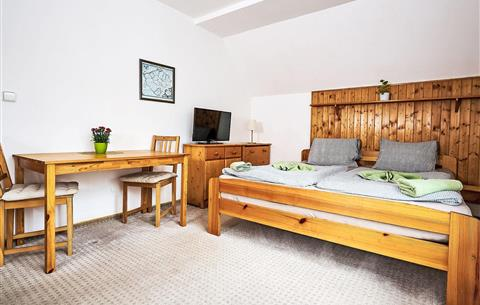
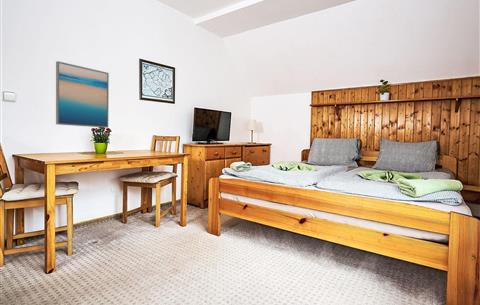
+ wall art (84, 97)
